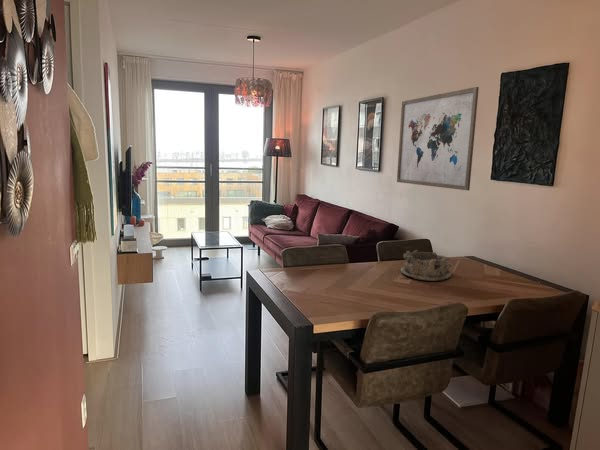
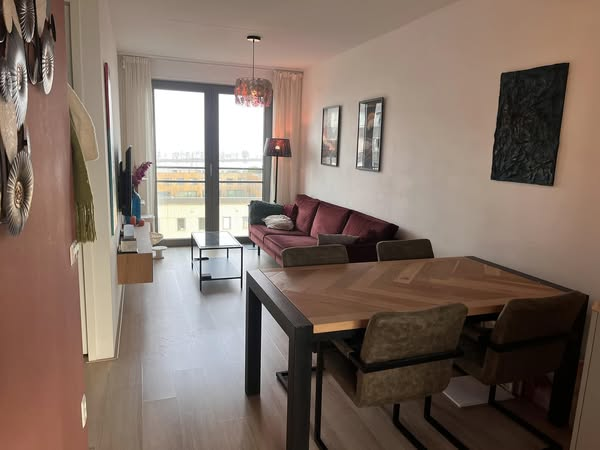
- wall art (432, 141)
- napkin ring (426, 263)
